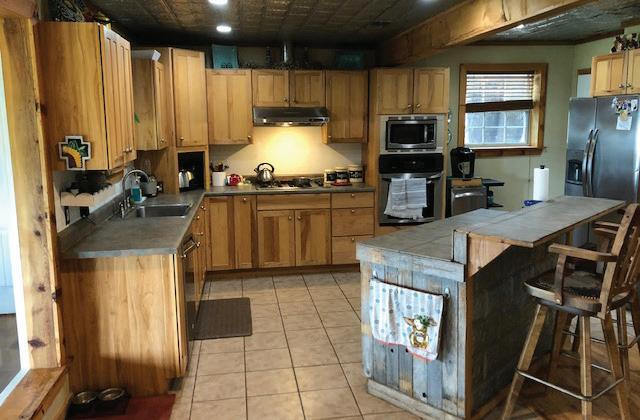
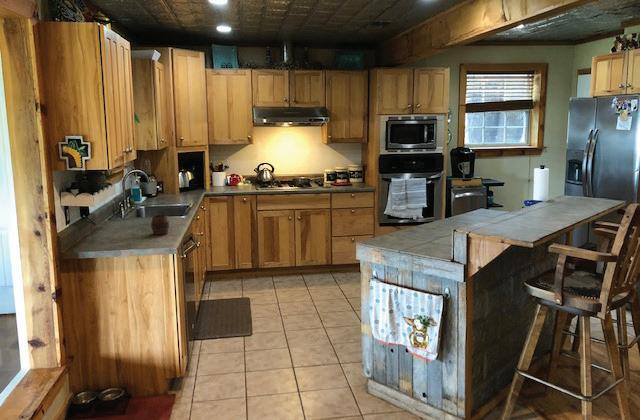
+ cup (160, 224)
